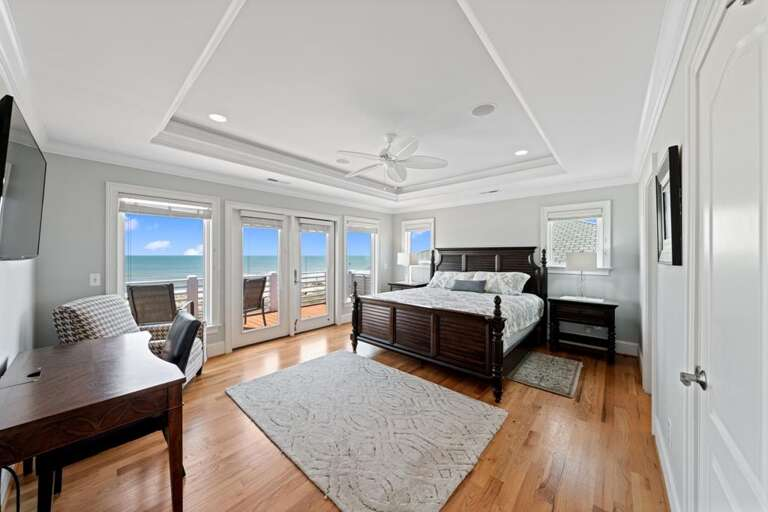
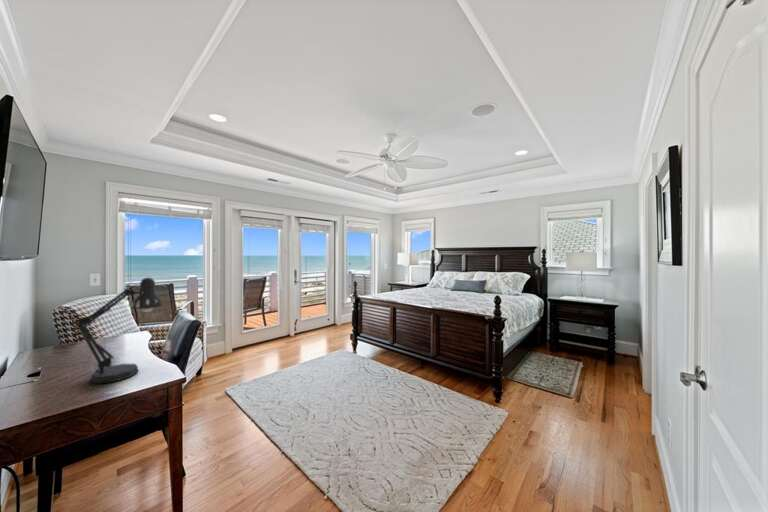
+ desk lamp (132, 308)
